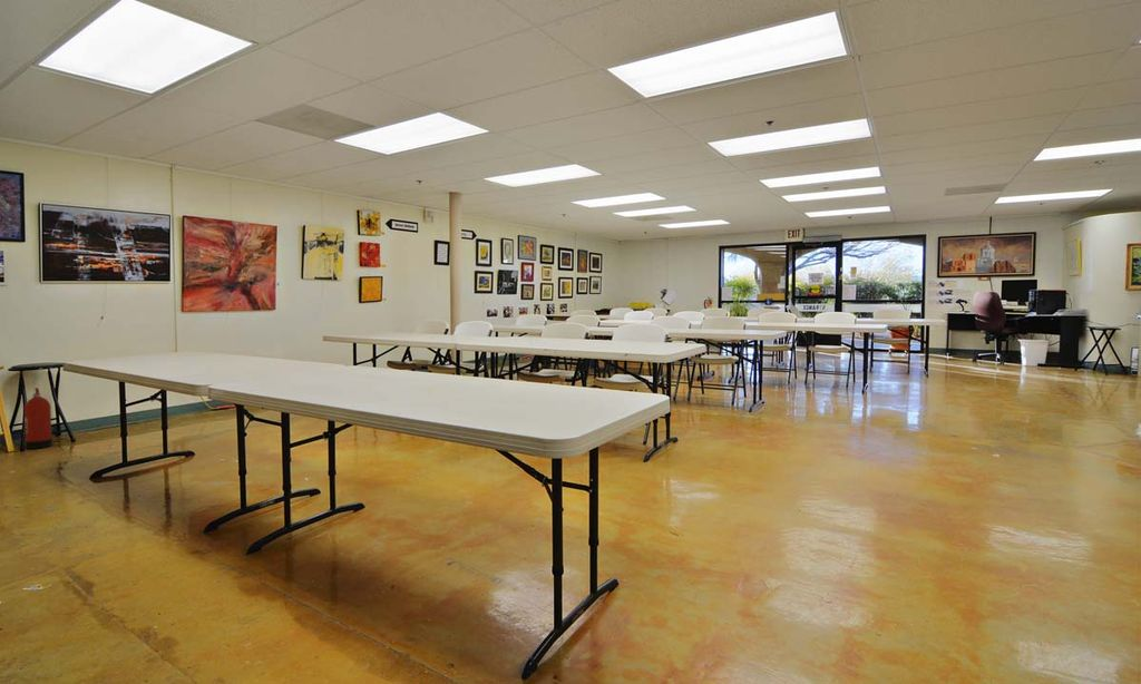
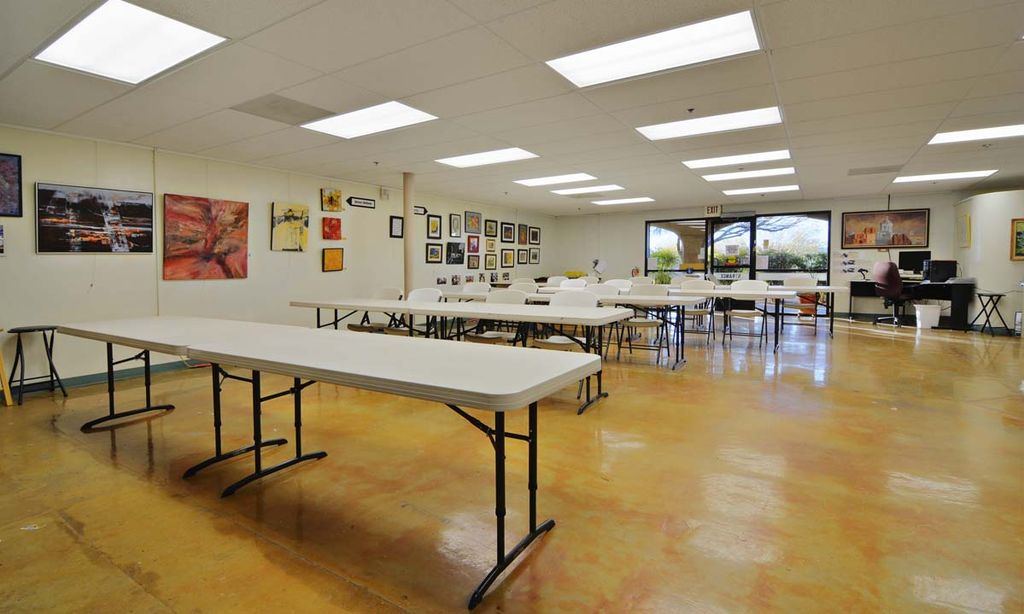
- fire extinguisher (38, 416)
